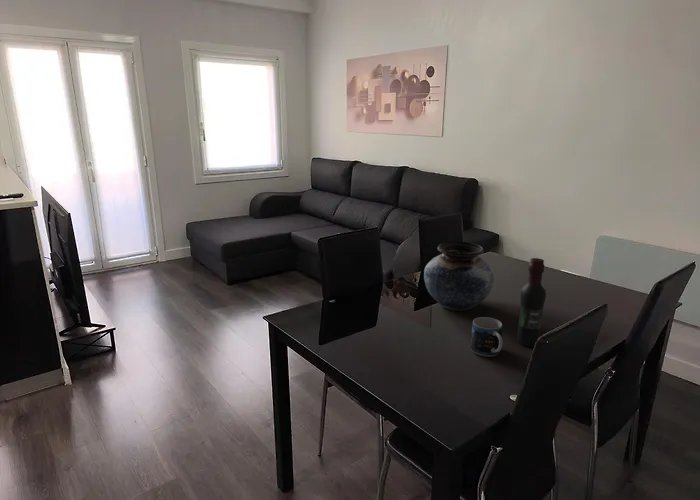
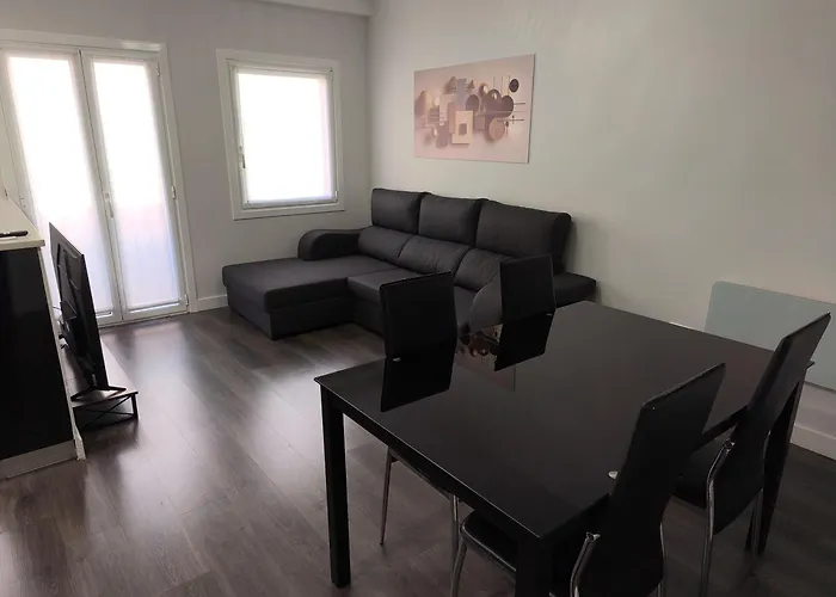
- wine bottle (532, 302)
- vase (458, 276)
- mug (489, 339)
